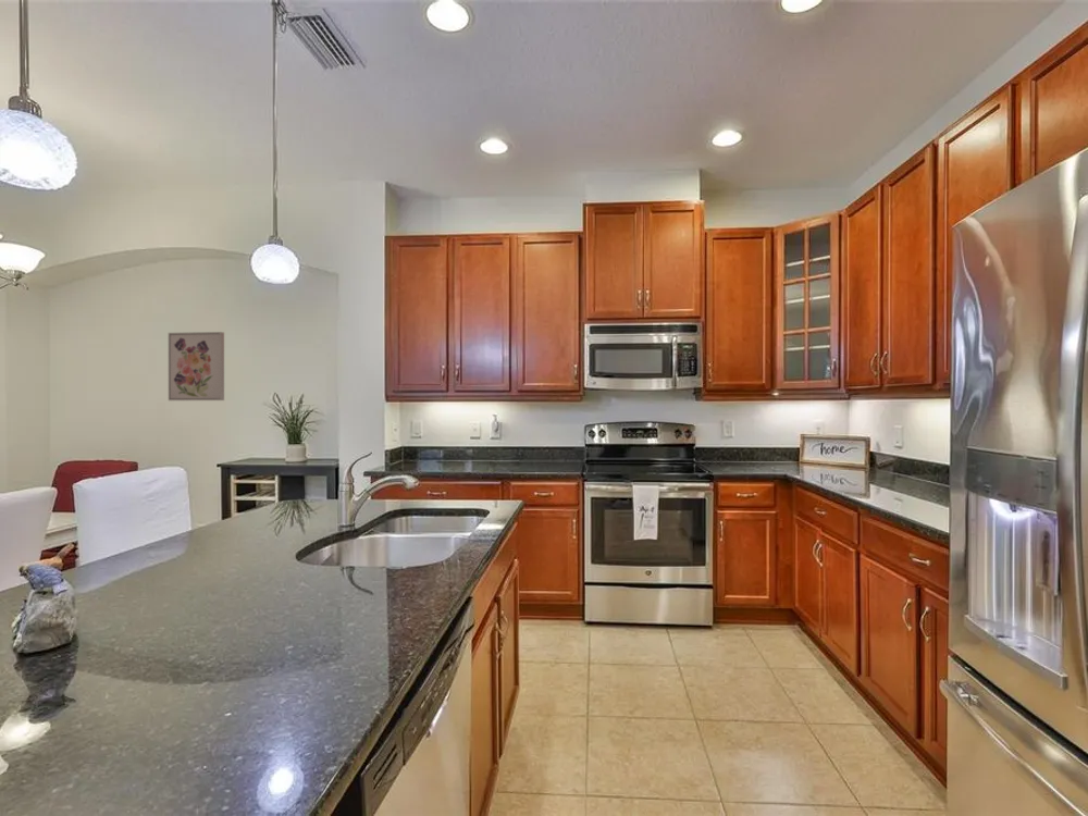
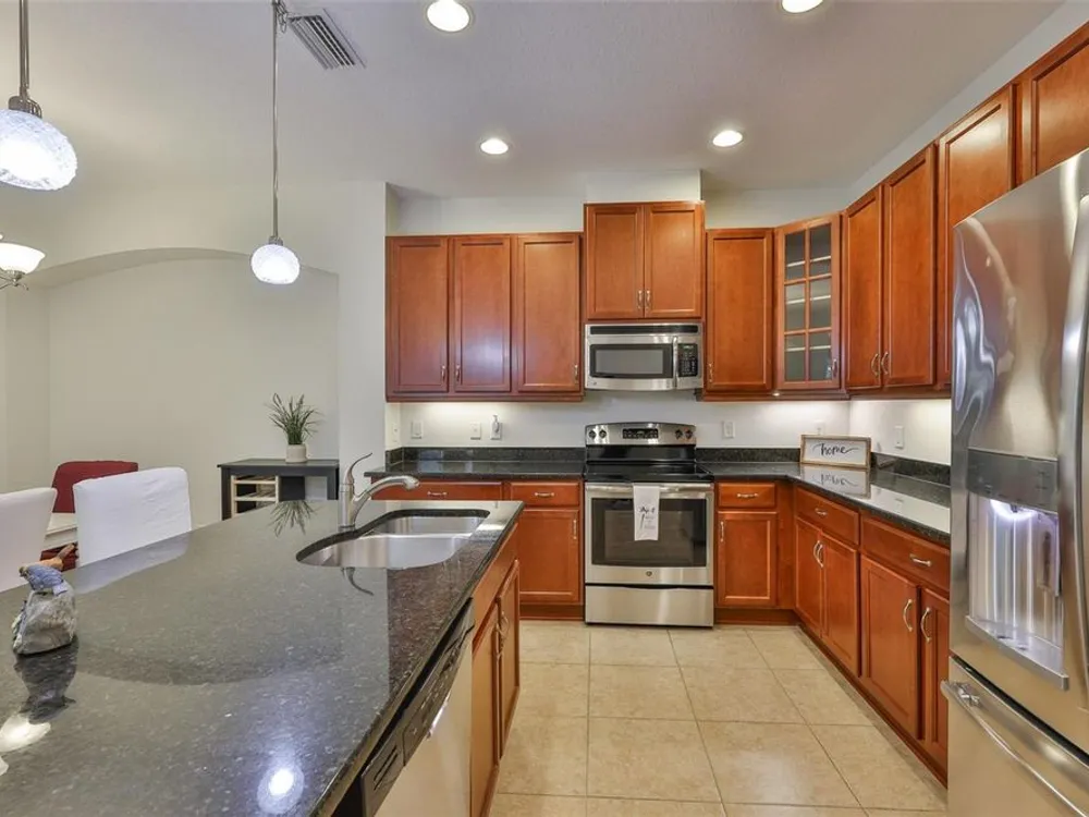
- wall art (196, 366)
